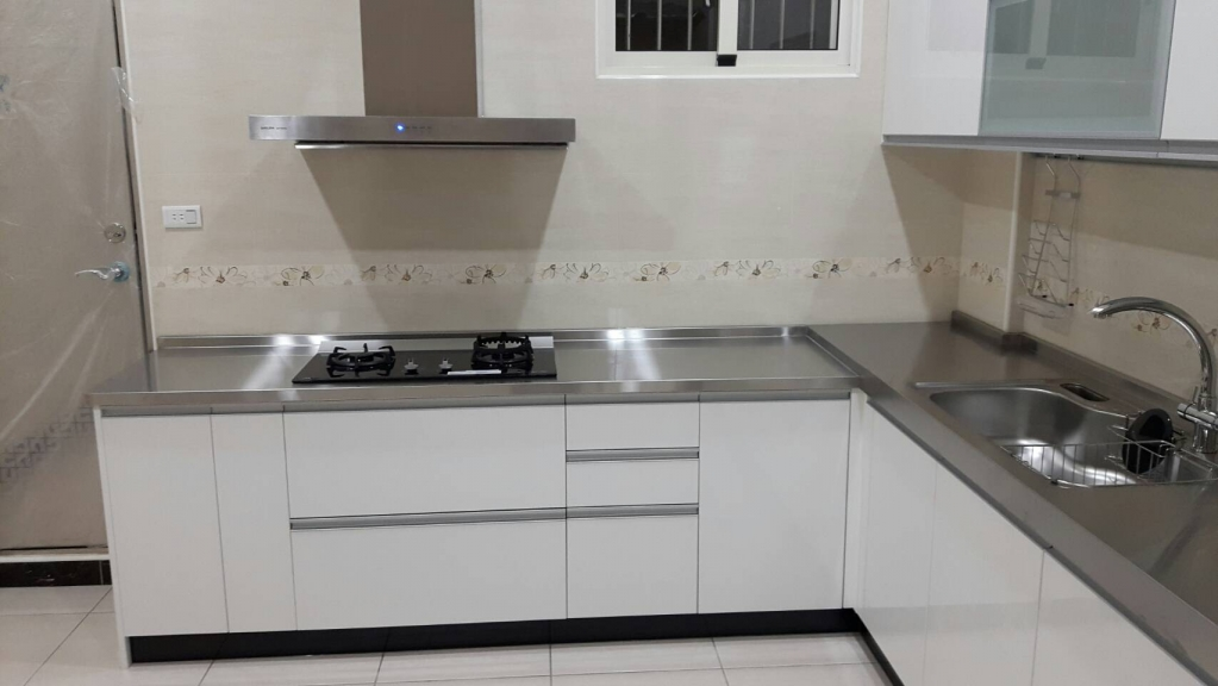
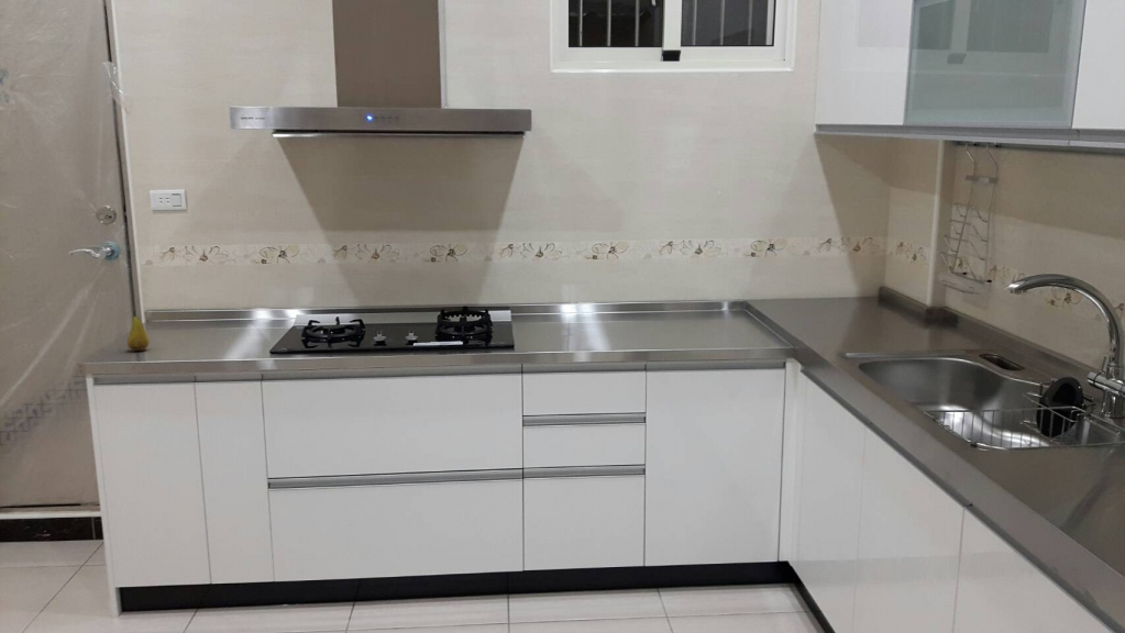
+ fruit (136, 330)
